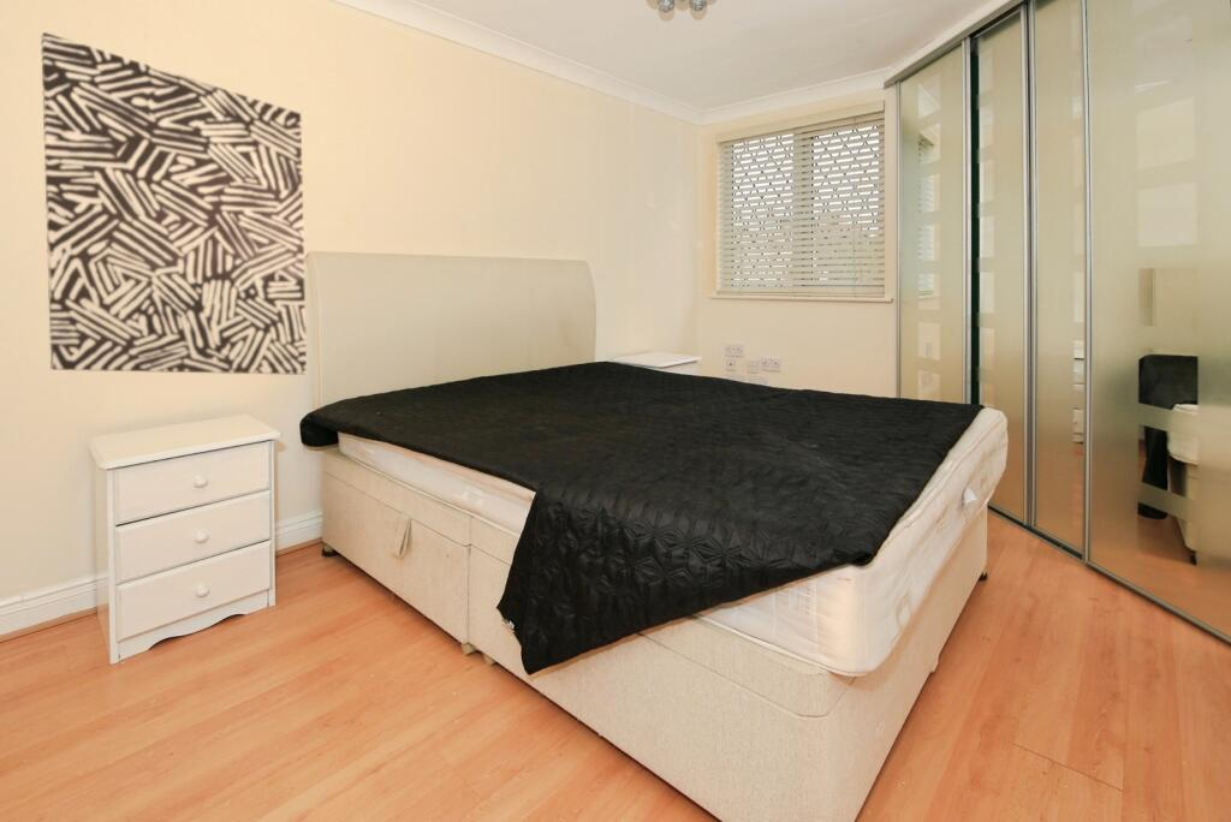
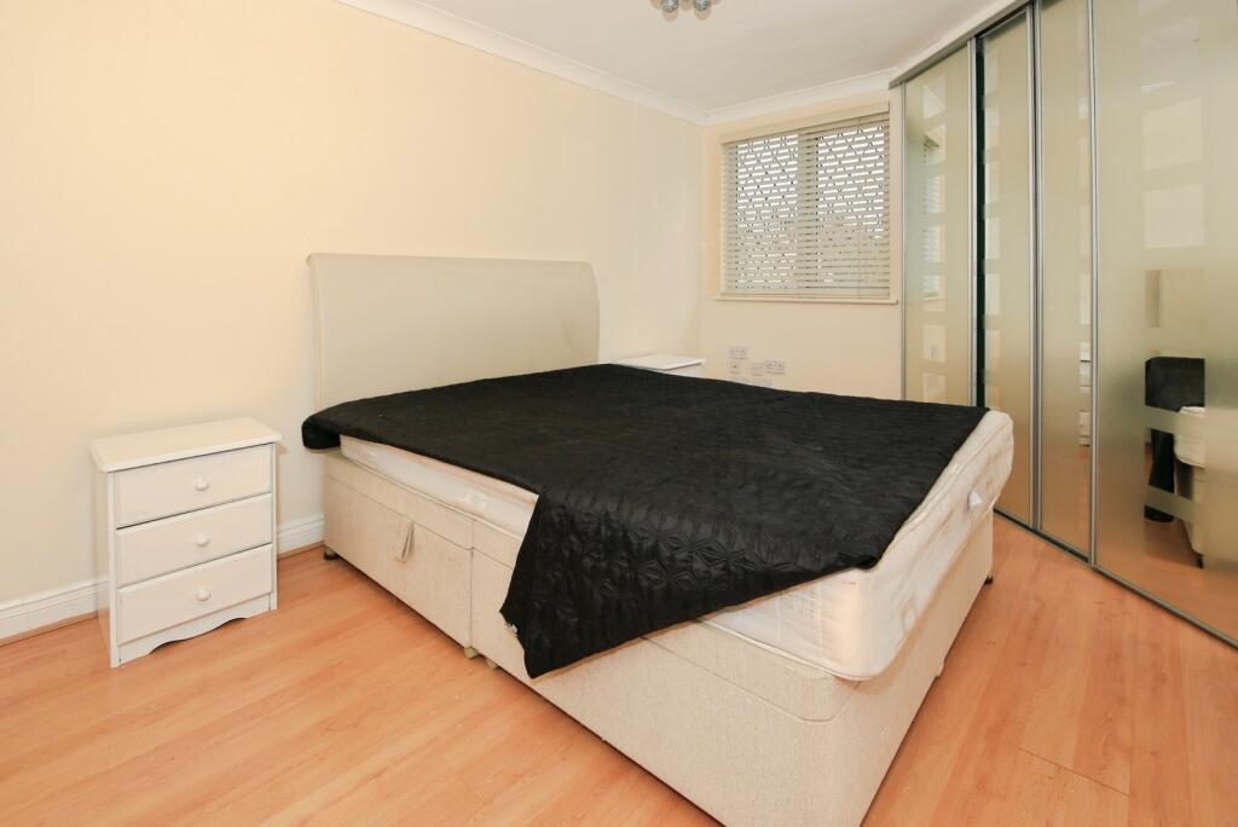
- wall art (190, 226)
